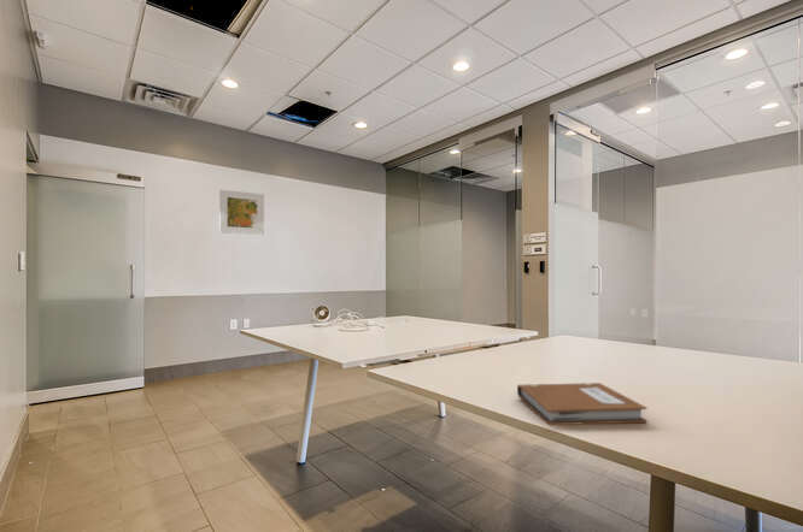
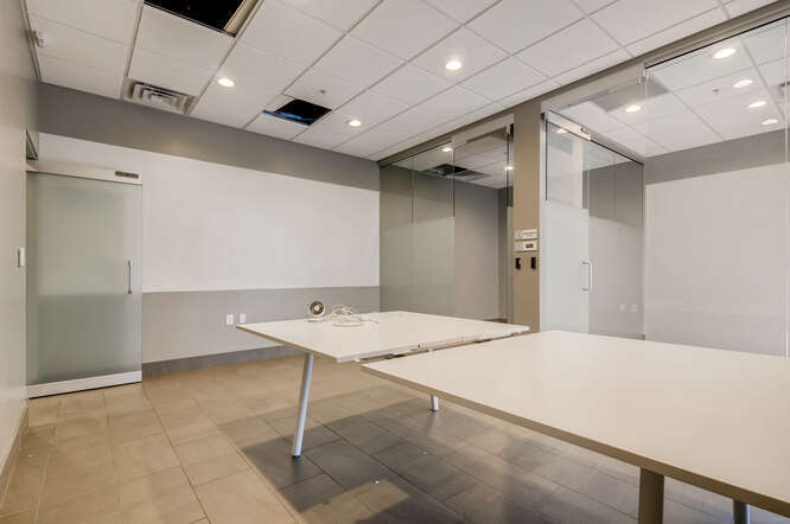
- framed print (242, 213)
- notebook (578, 401)
